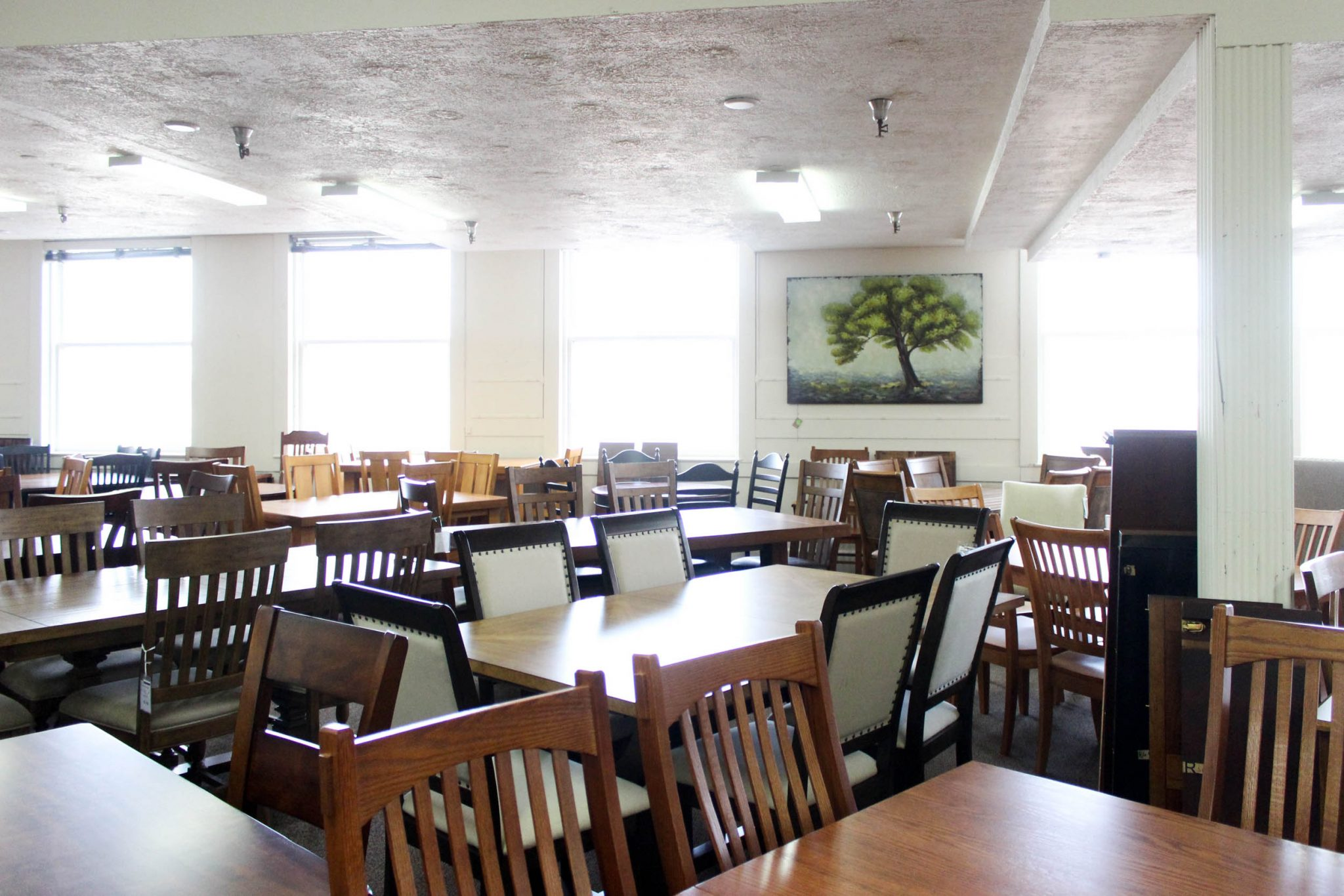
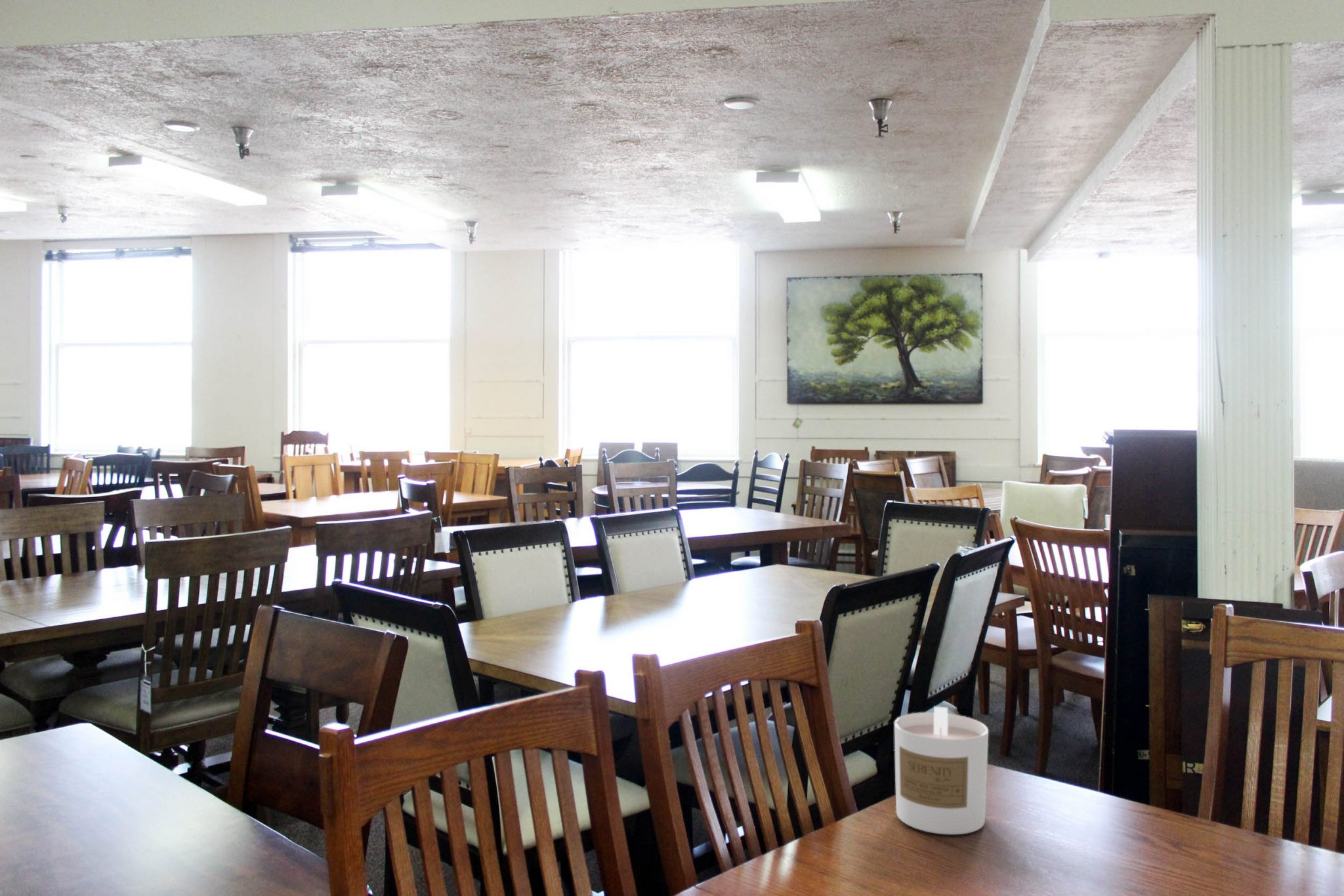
+ candle (940, 762)
